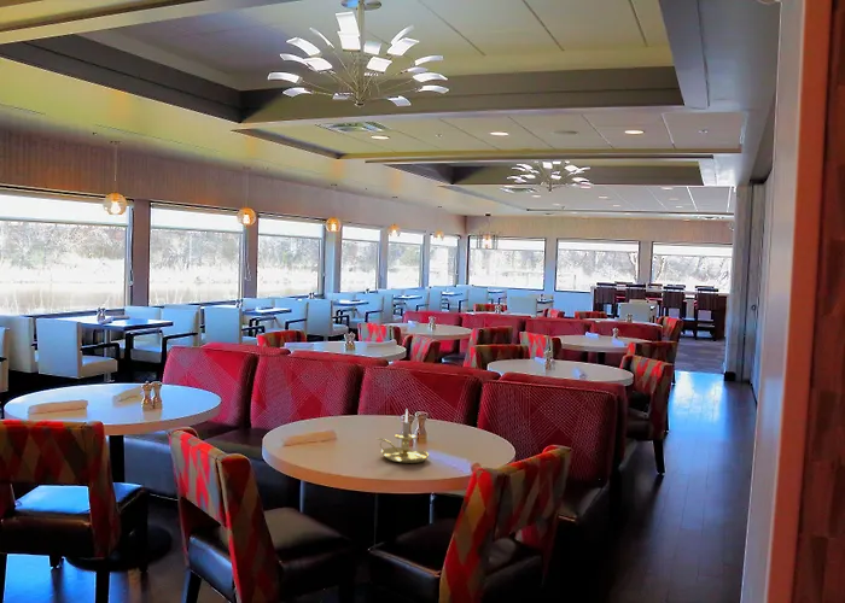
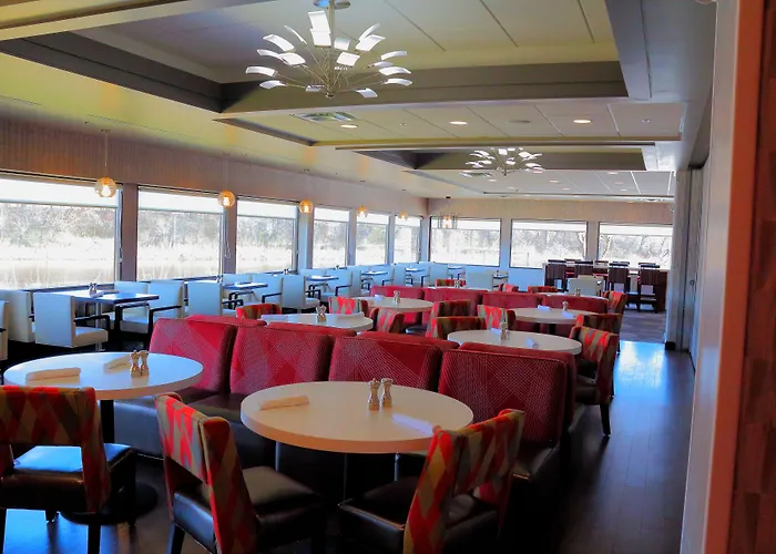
- candle holder (402, 433)
